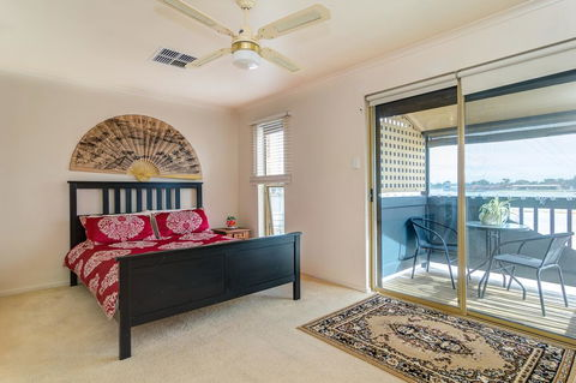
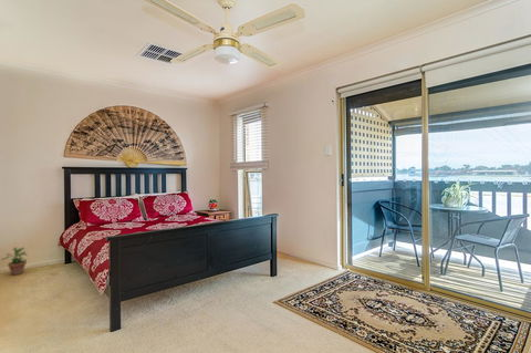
+ potted plant (14, 260)
